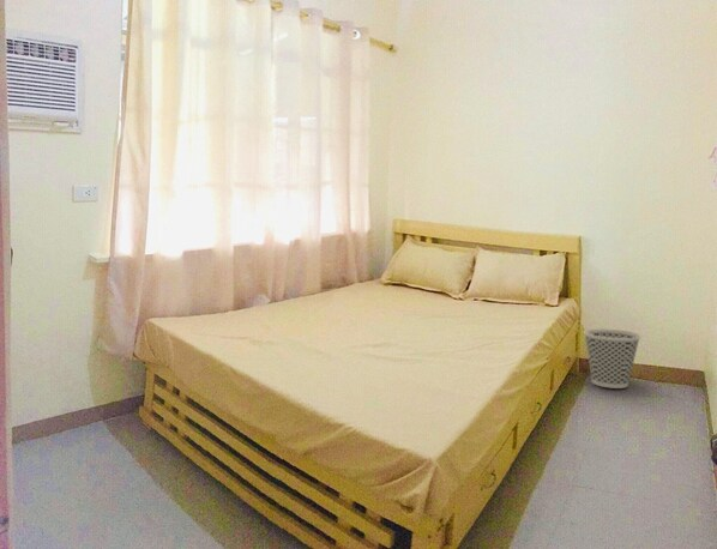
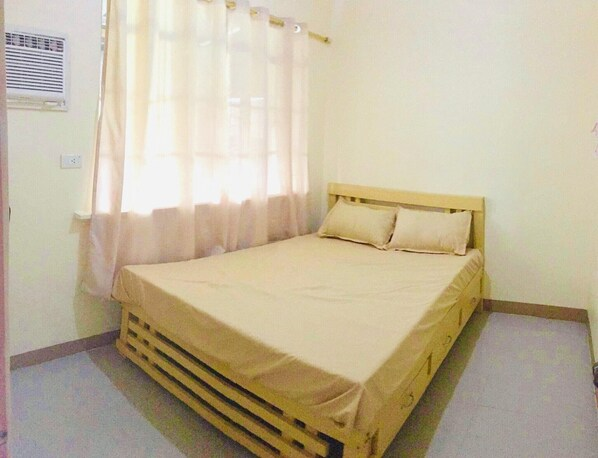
- wastebasket (610, 358)
